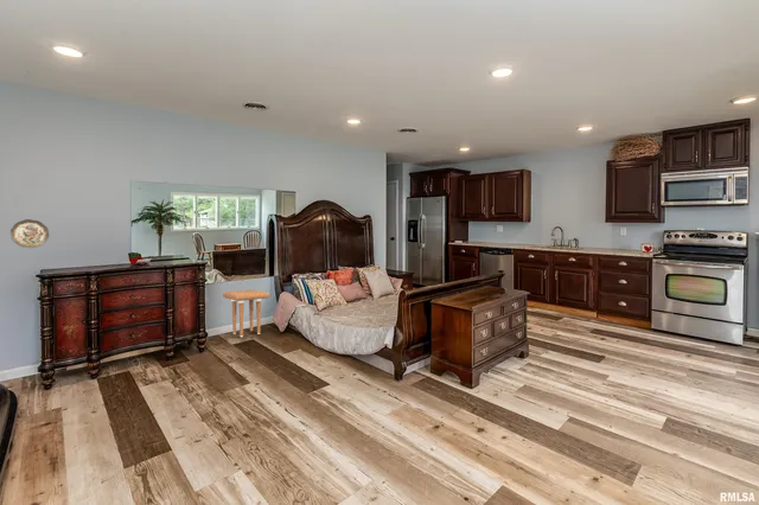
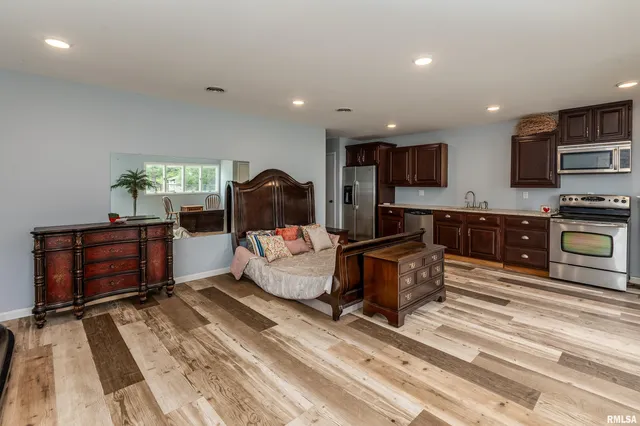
- decorative plate (30, 234)
- side table (249, 312)
